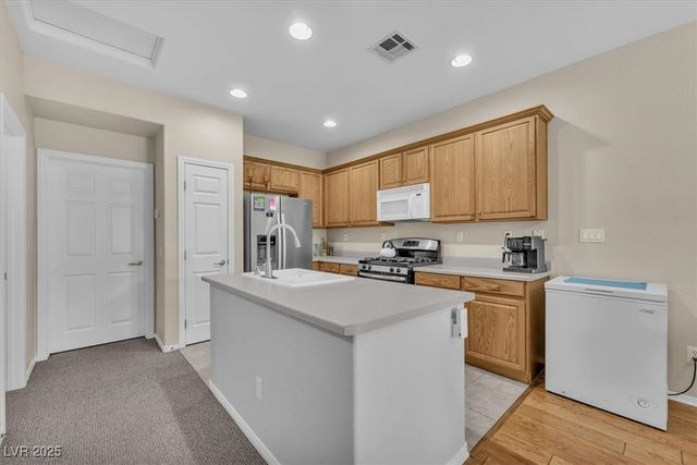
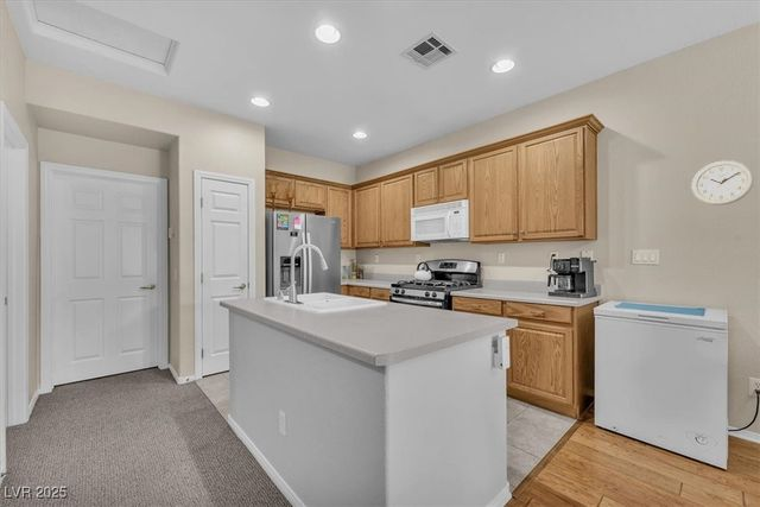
+ wall clock (721, 183)
